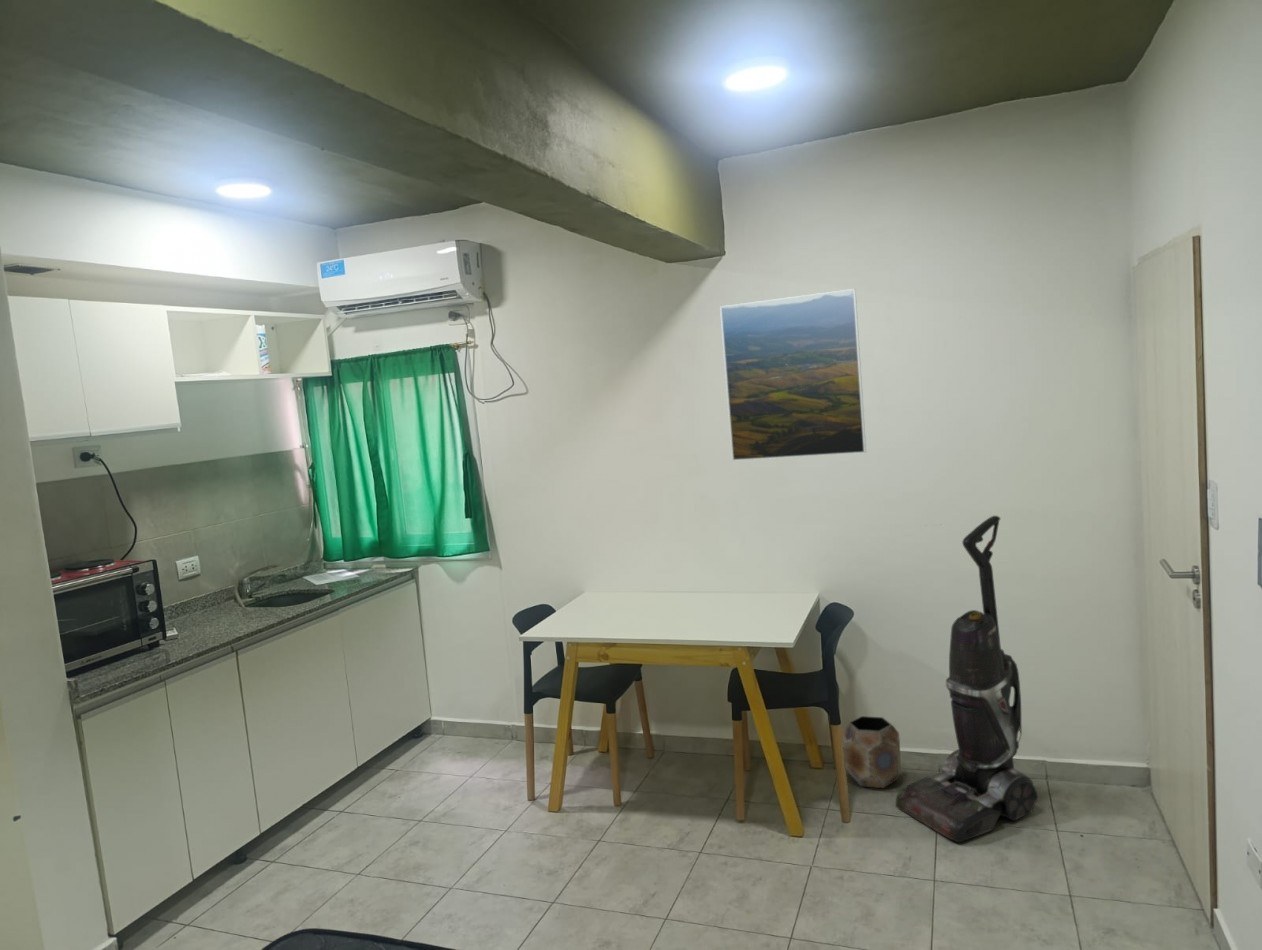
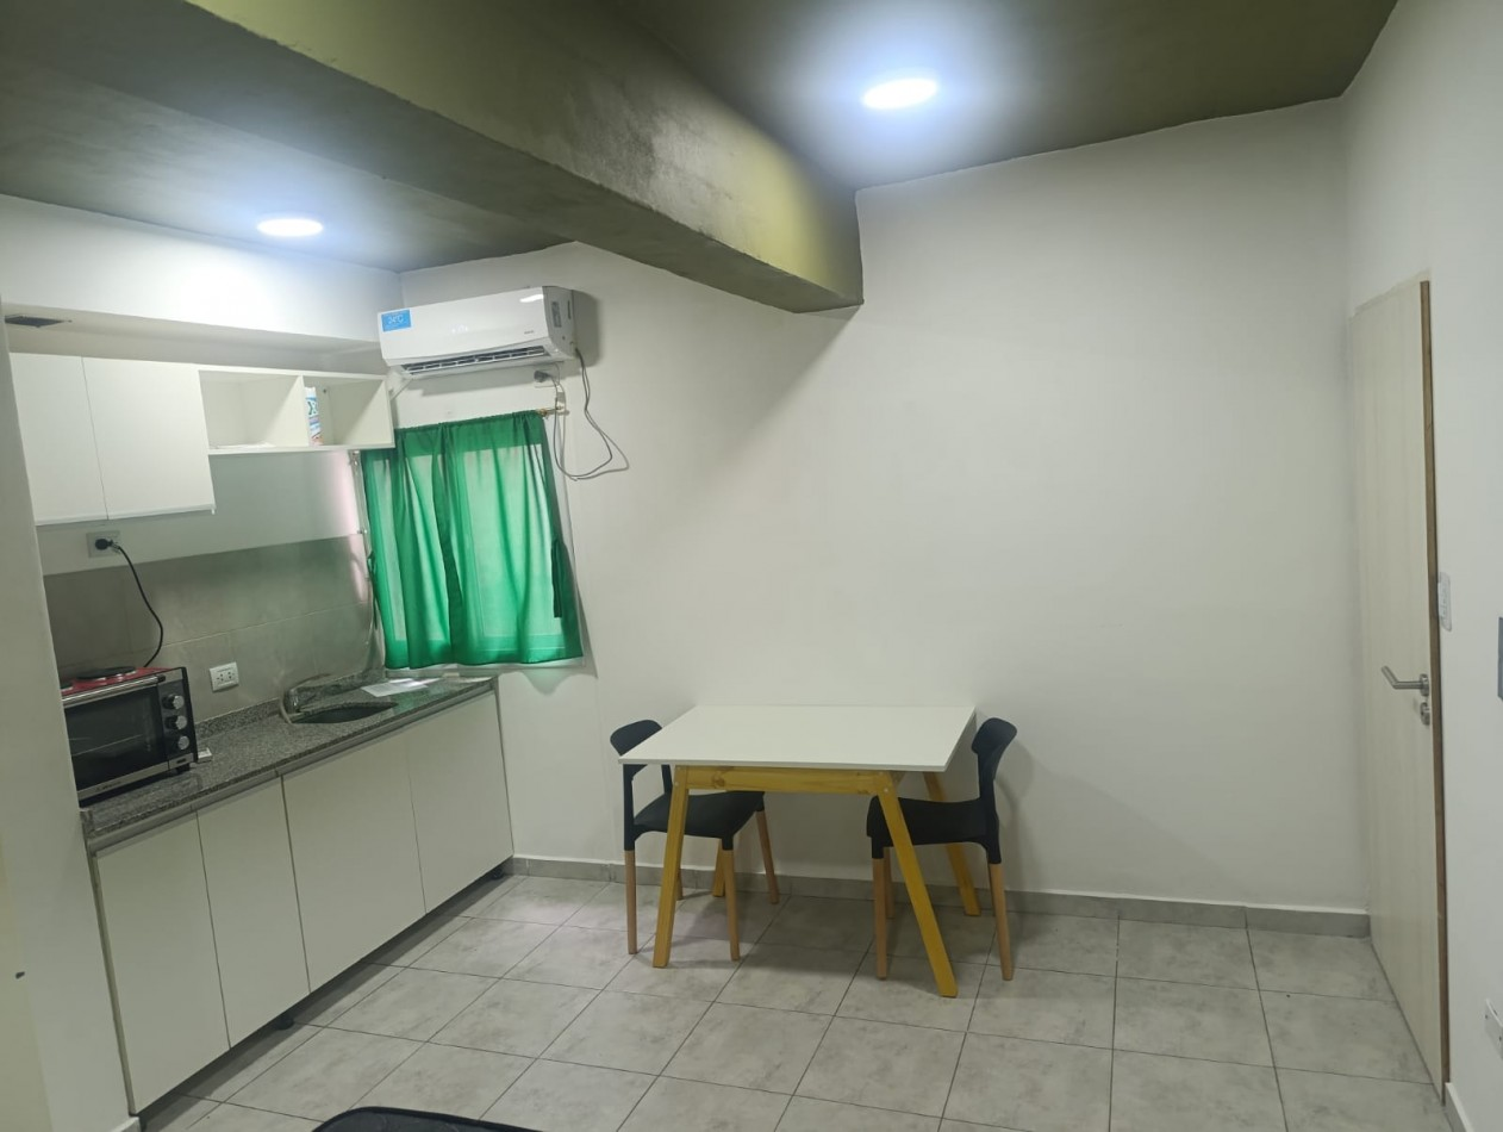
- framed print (791, 378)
- planter (872, 751)
- vacuum cleaner (957, 668)
